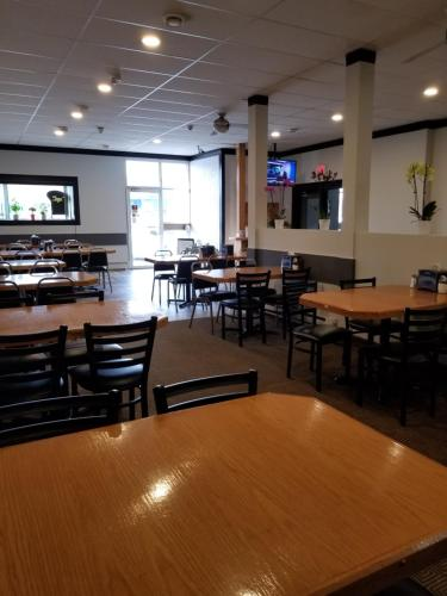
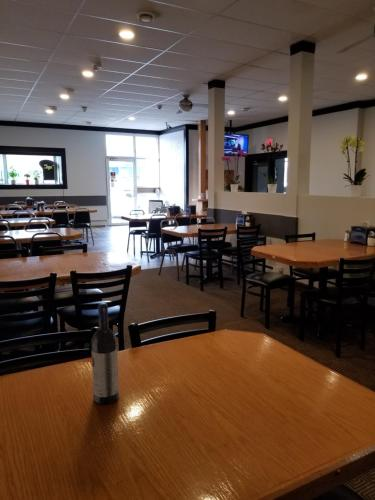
+ wine bottle (104, 351)
